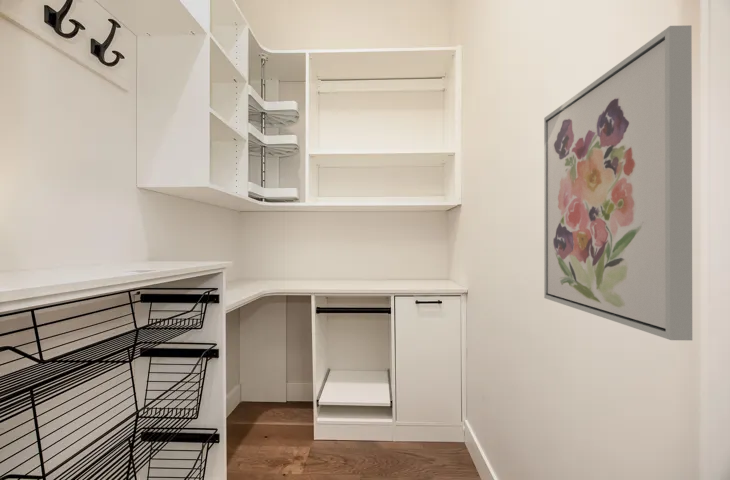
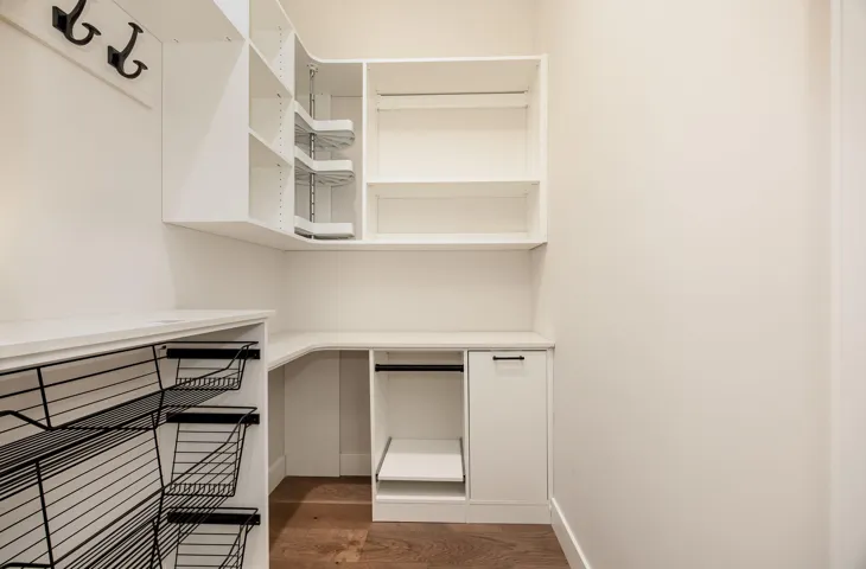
- wall art (598, 198)
